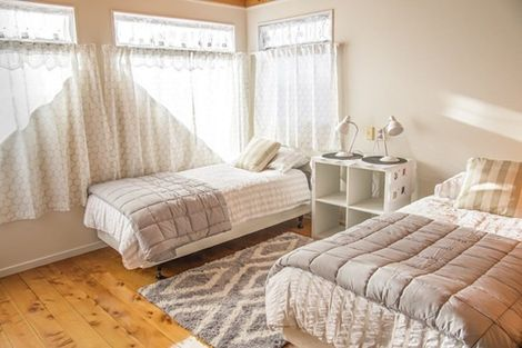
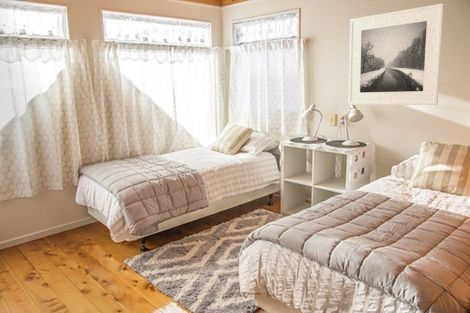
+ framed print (391, 59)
